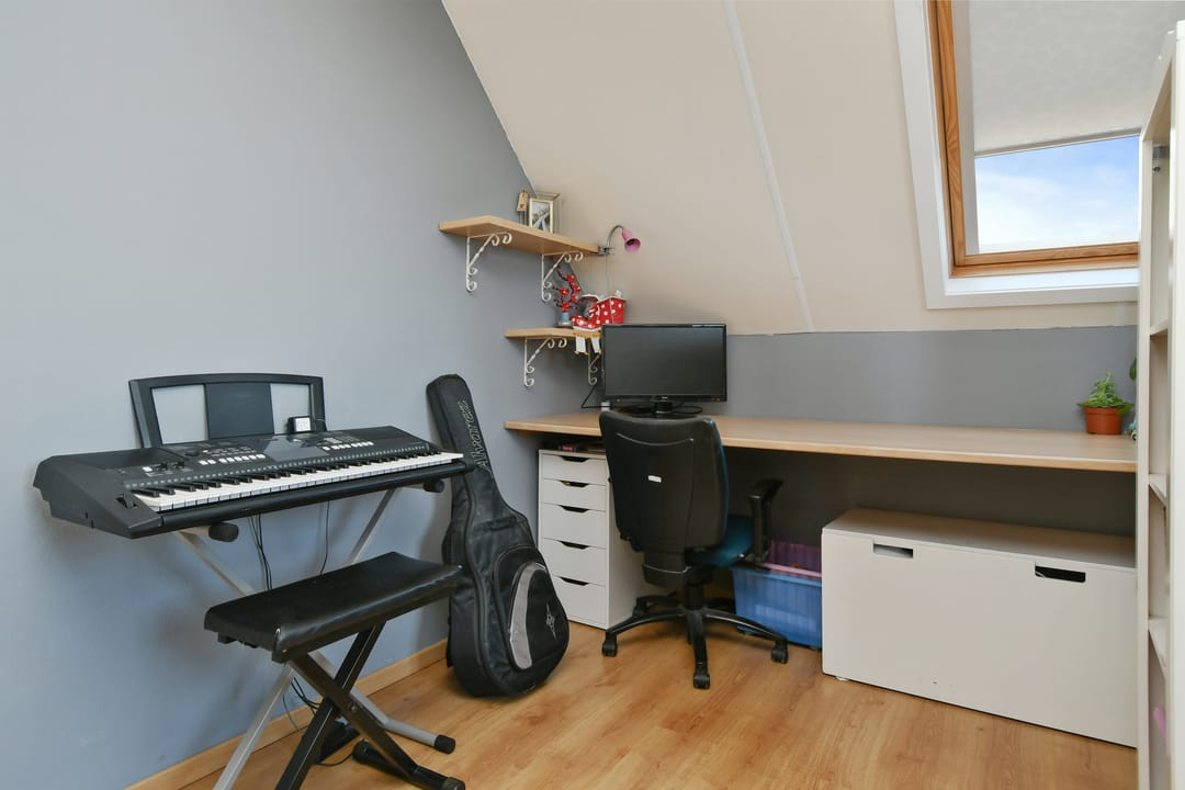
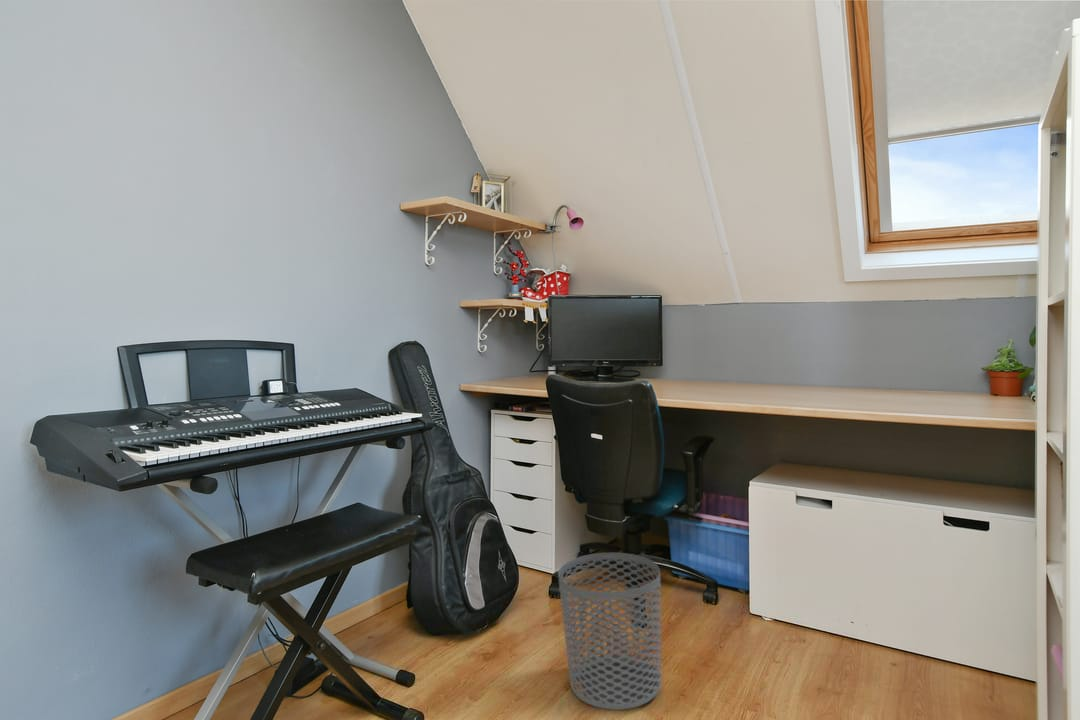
+ waste bin (612, 628)
